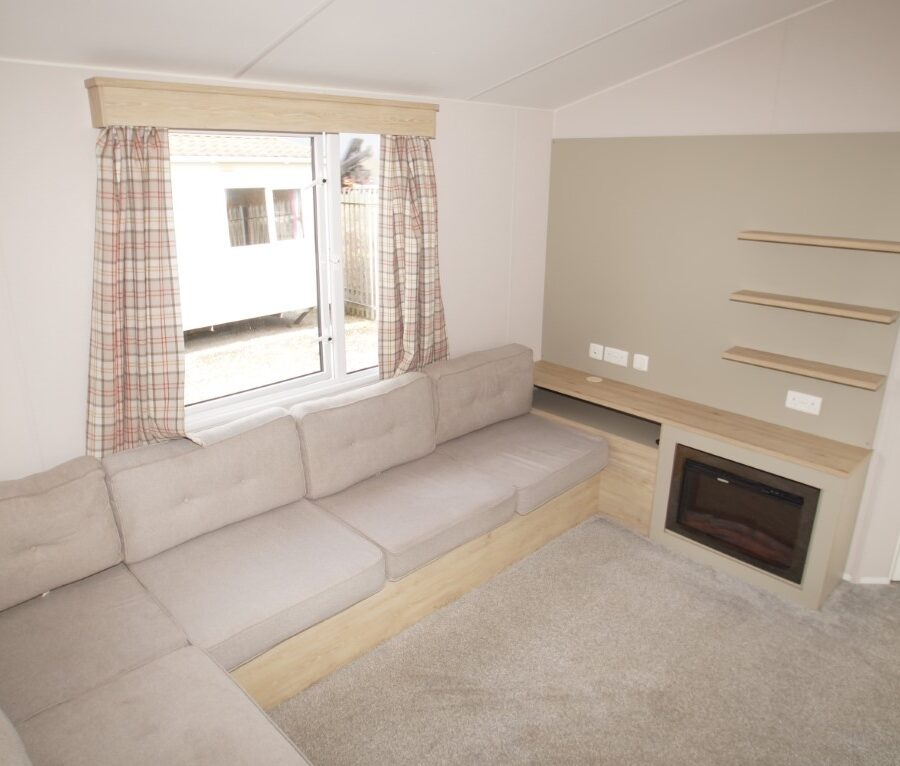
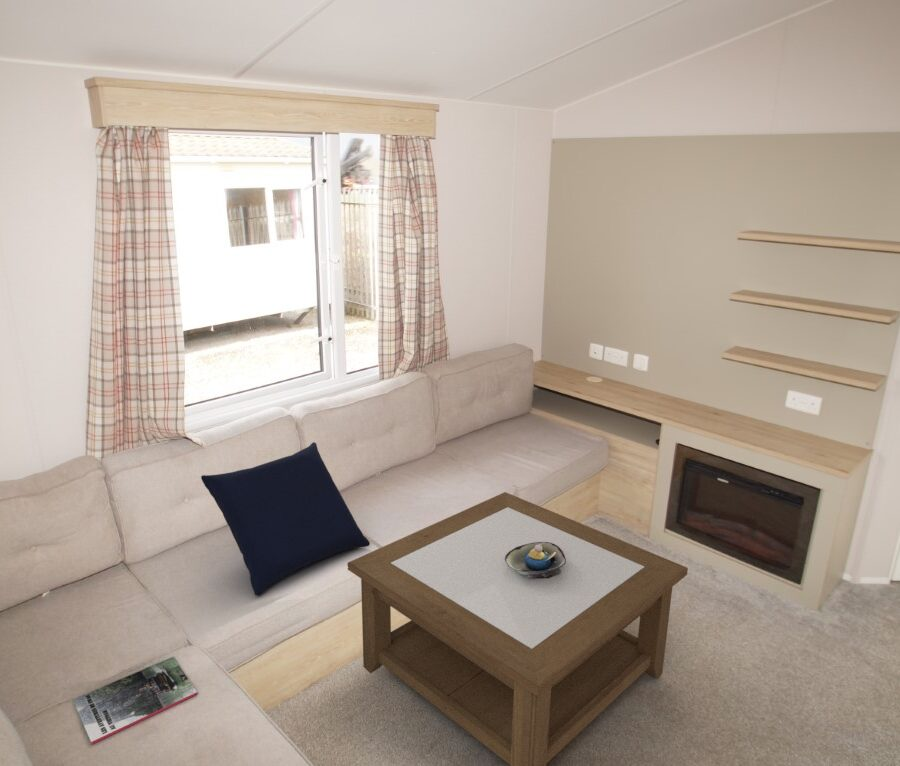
+ magazine (135, 696)
+ cushion (288, 512)
+ coffee table (515, 619)
+ decorative bowl (541, 553)
